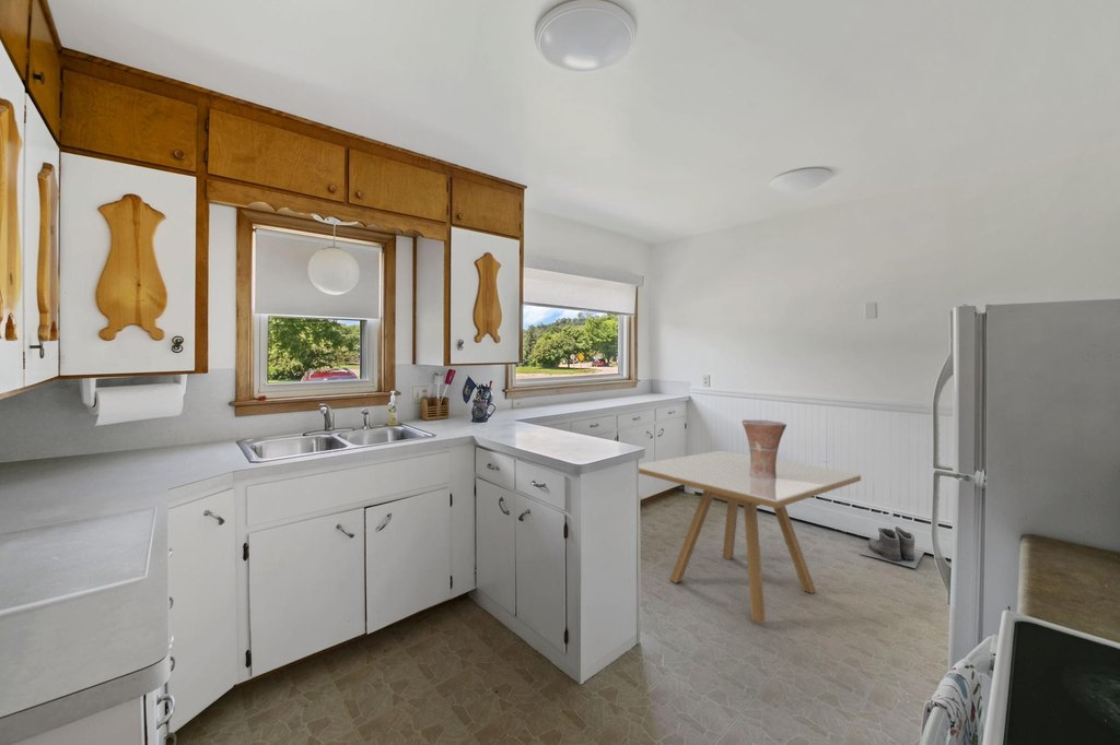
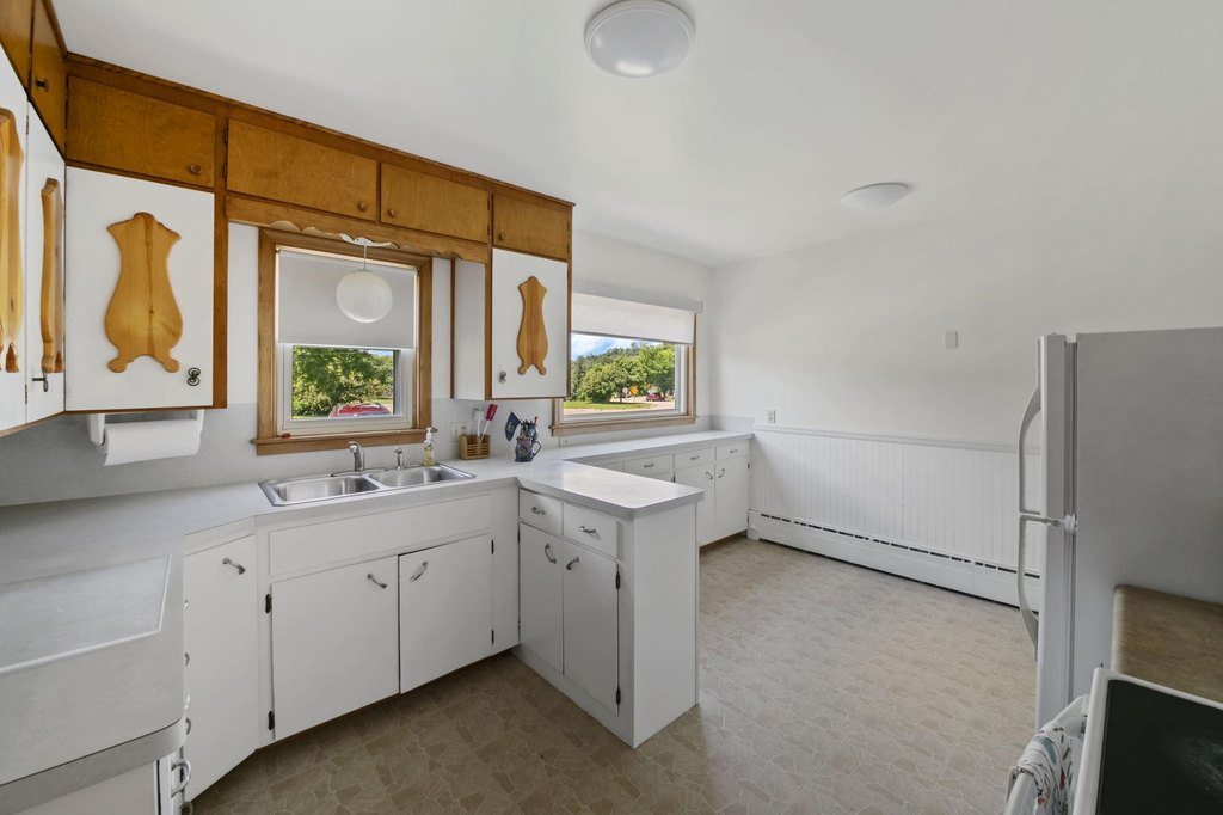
- dining table (745, 528)
- vase (763, 448)
- boots (891, 540)
